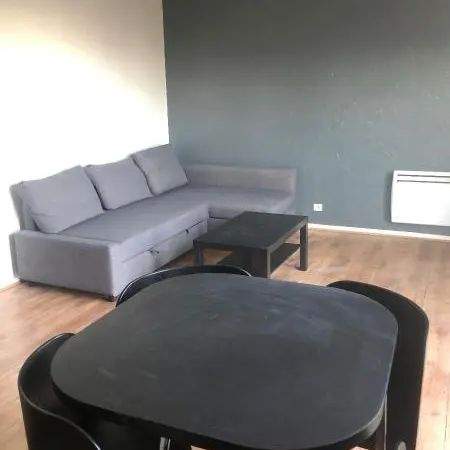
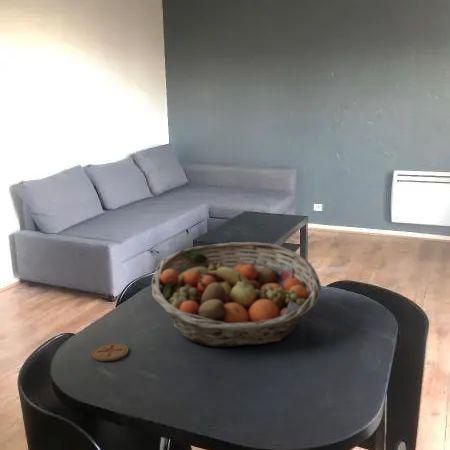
+ fruit basket (235, 292)
+ coaster (110, 351)
